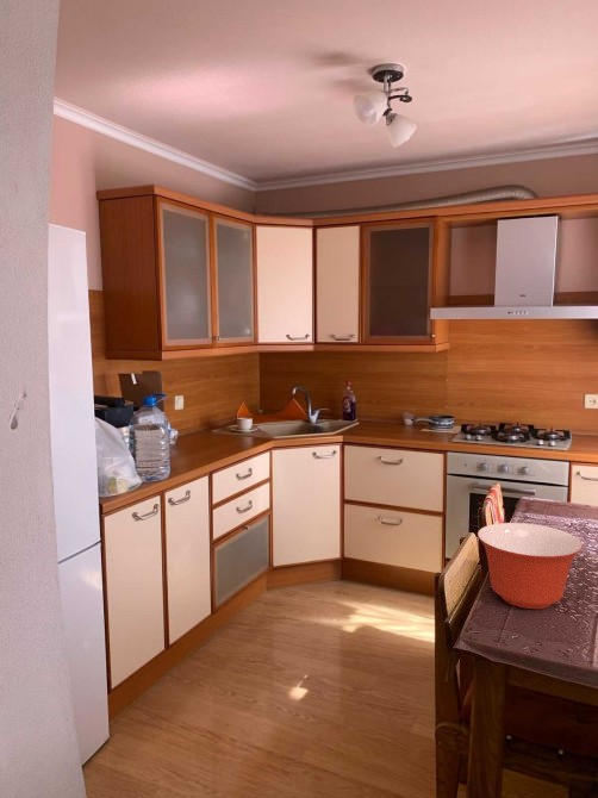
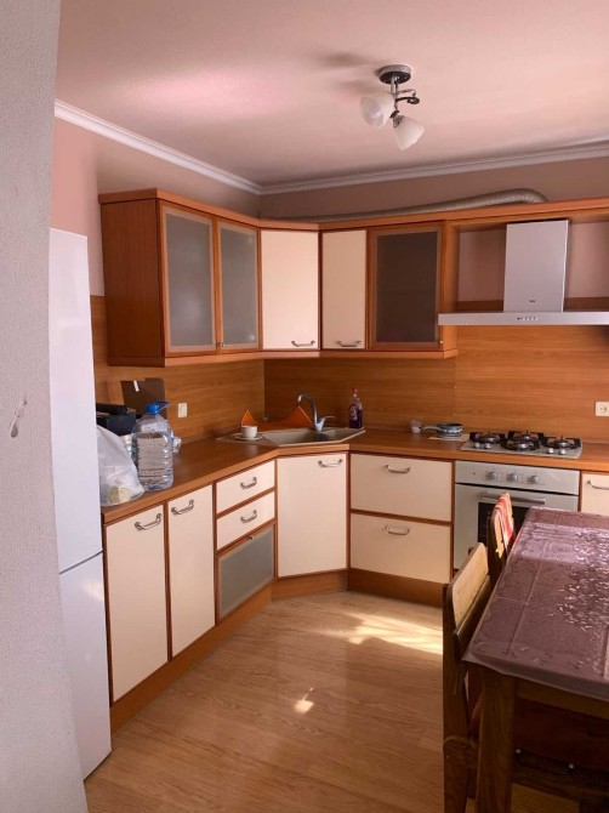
- mixing bowl (527, 568)
